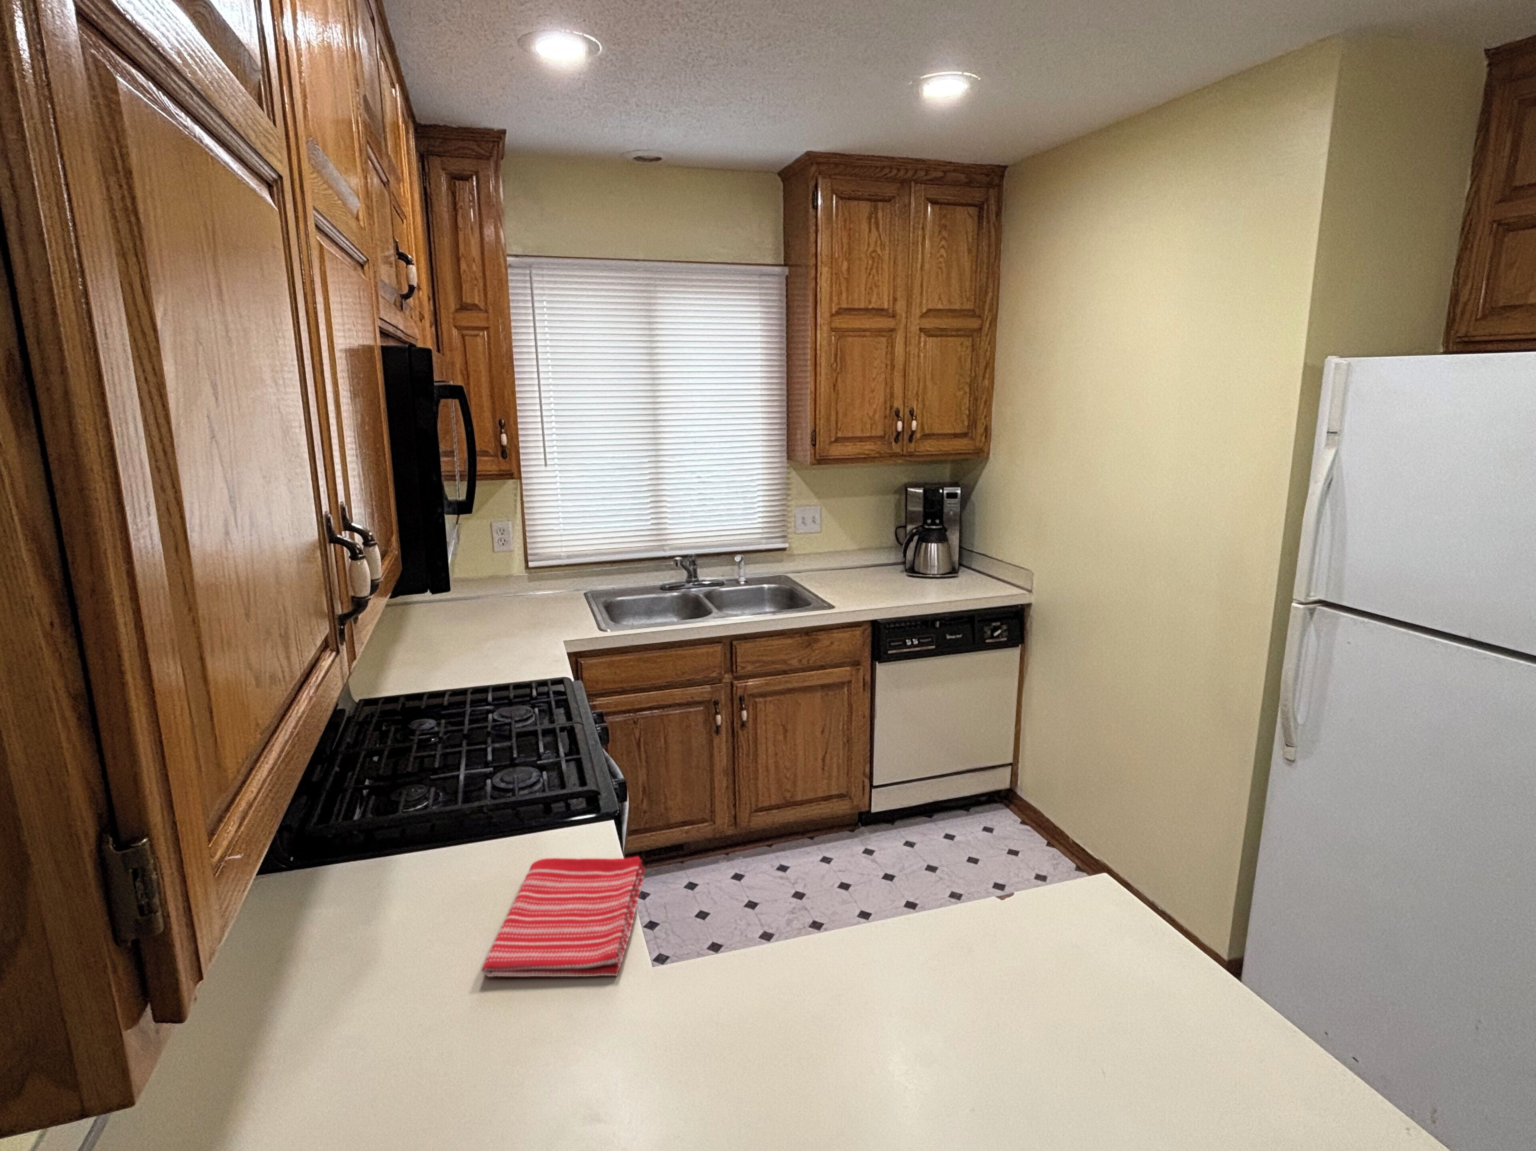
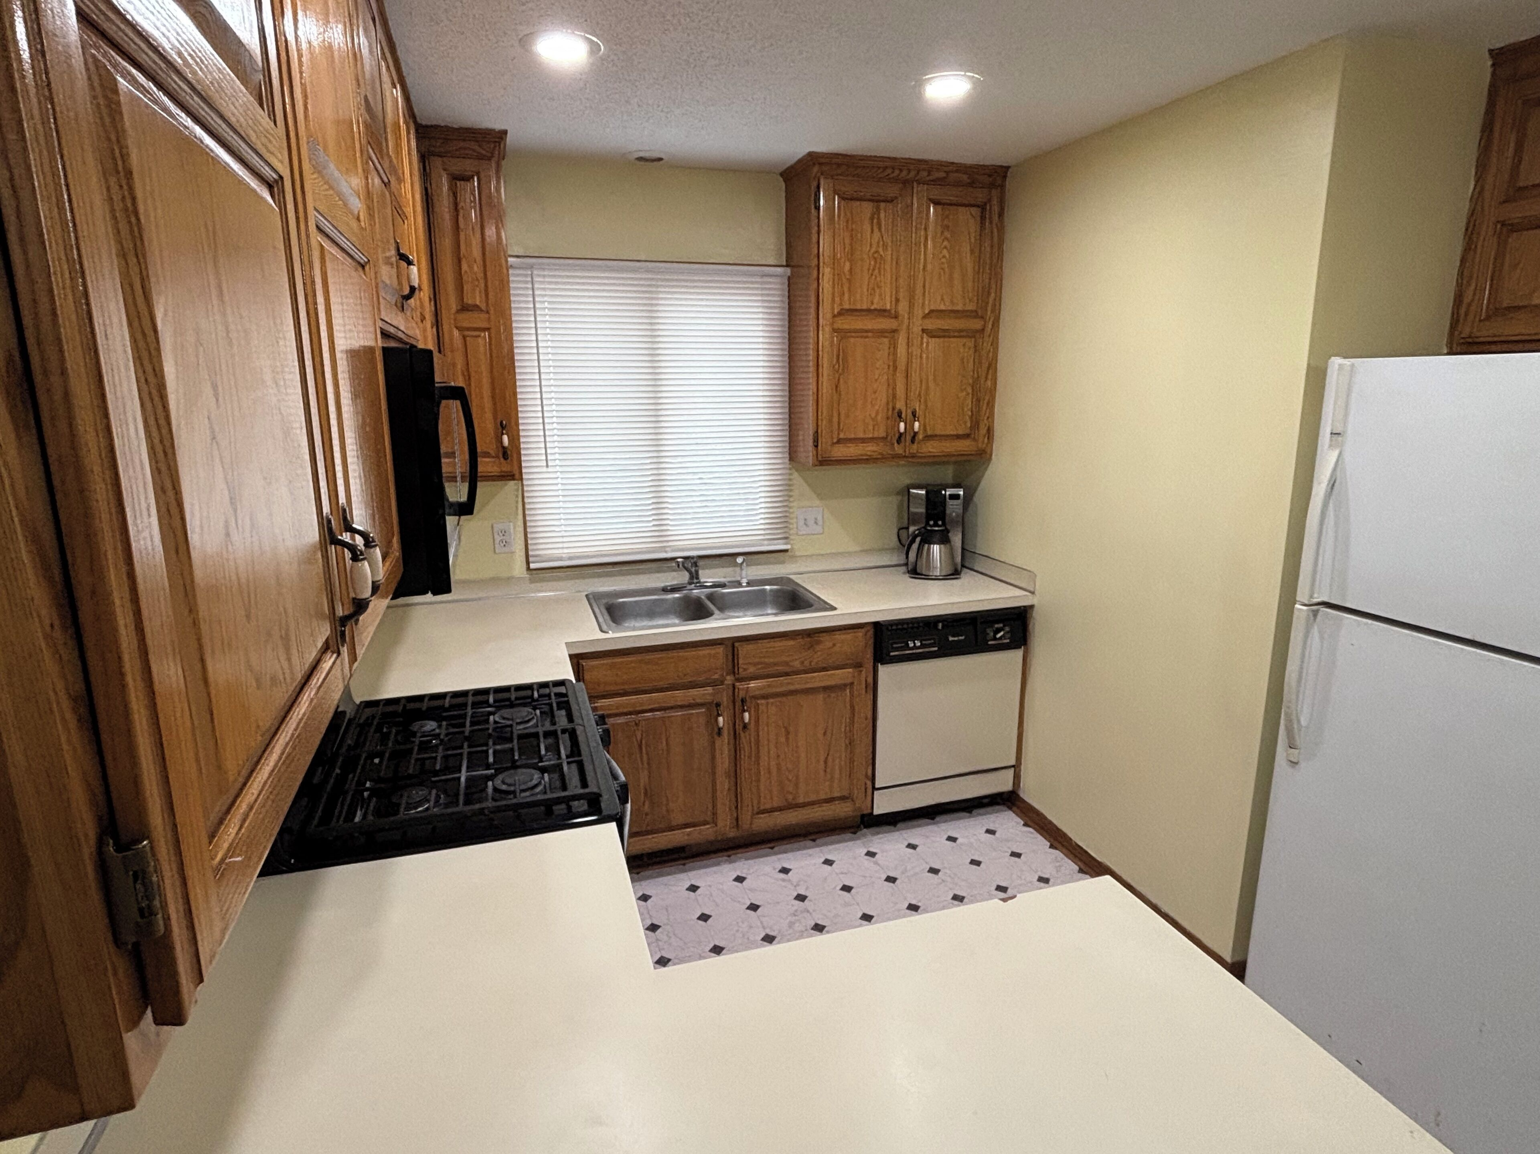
- dish towel (571, 910)
